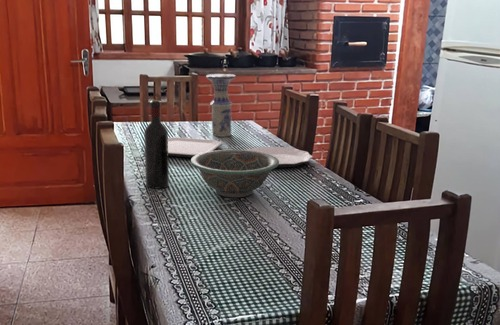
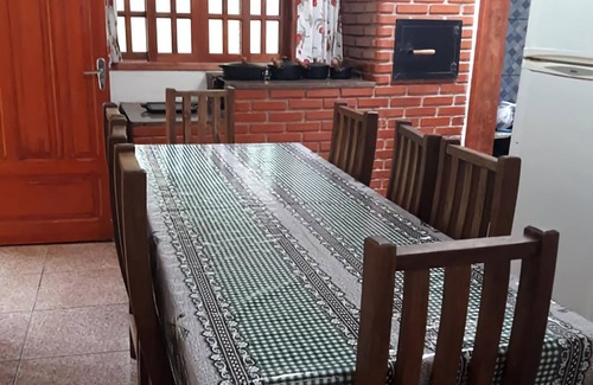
- decorative bowl (234, 175)
- vase (220, 105)
- plate (184, 147)
- wine bottle (156, 143)
- plate (276, 157)
